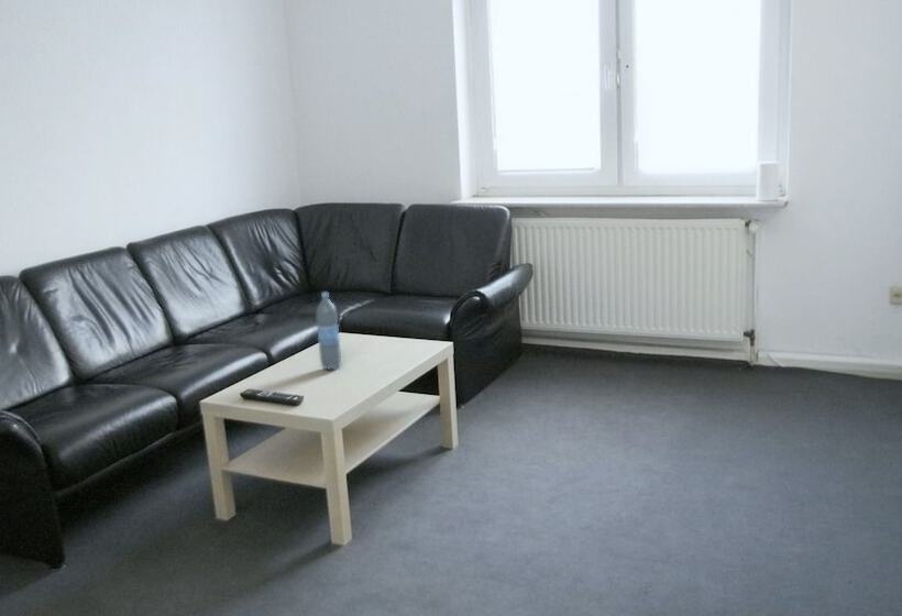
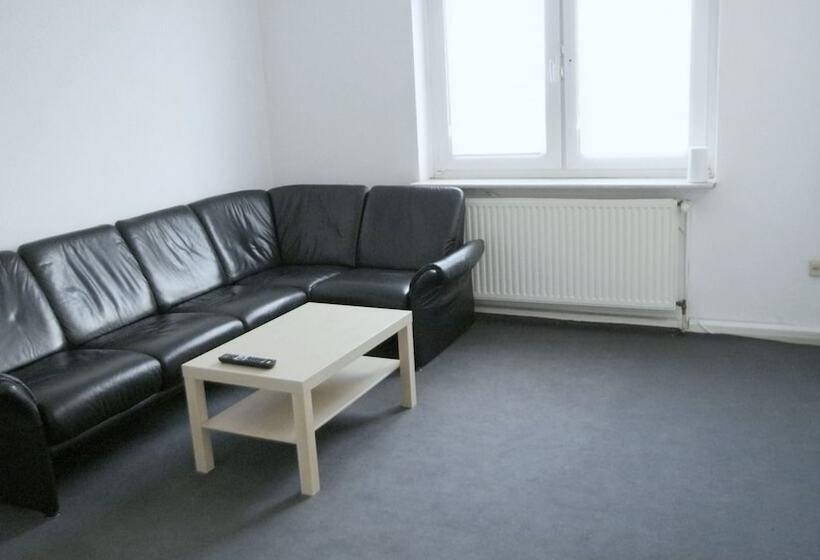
- water bottle (328, 330)
